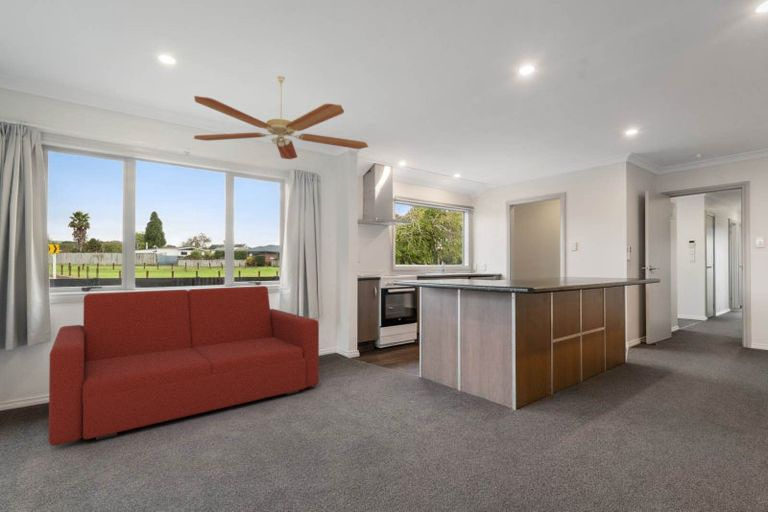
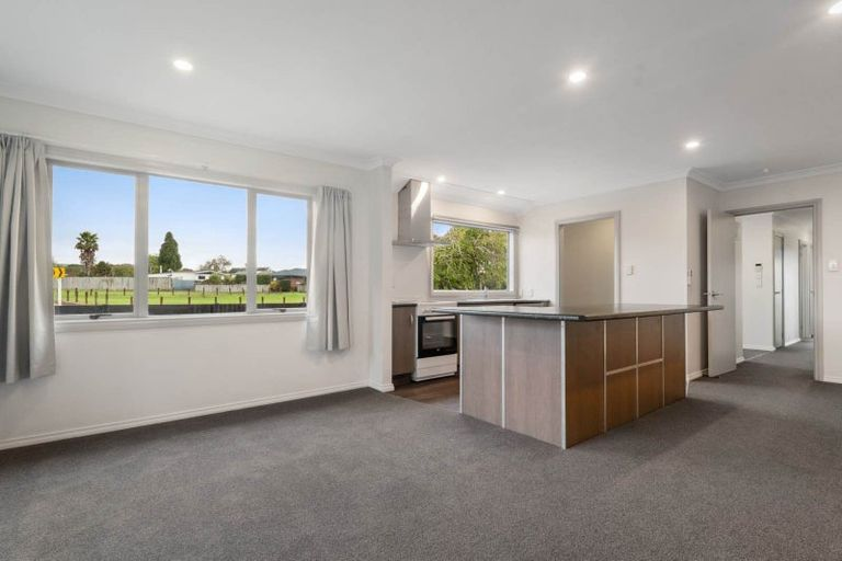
- sofa (196, 343)
- ceiling fan (281, 113)
